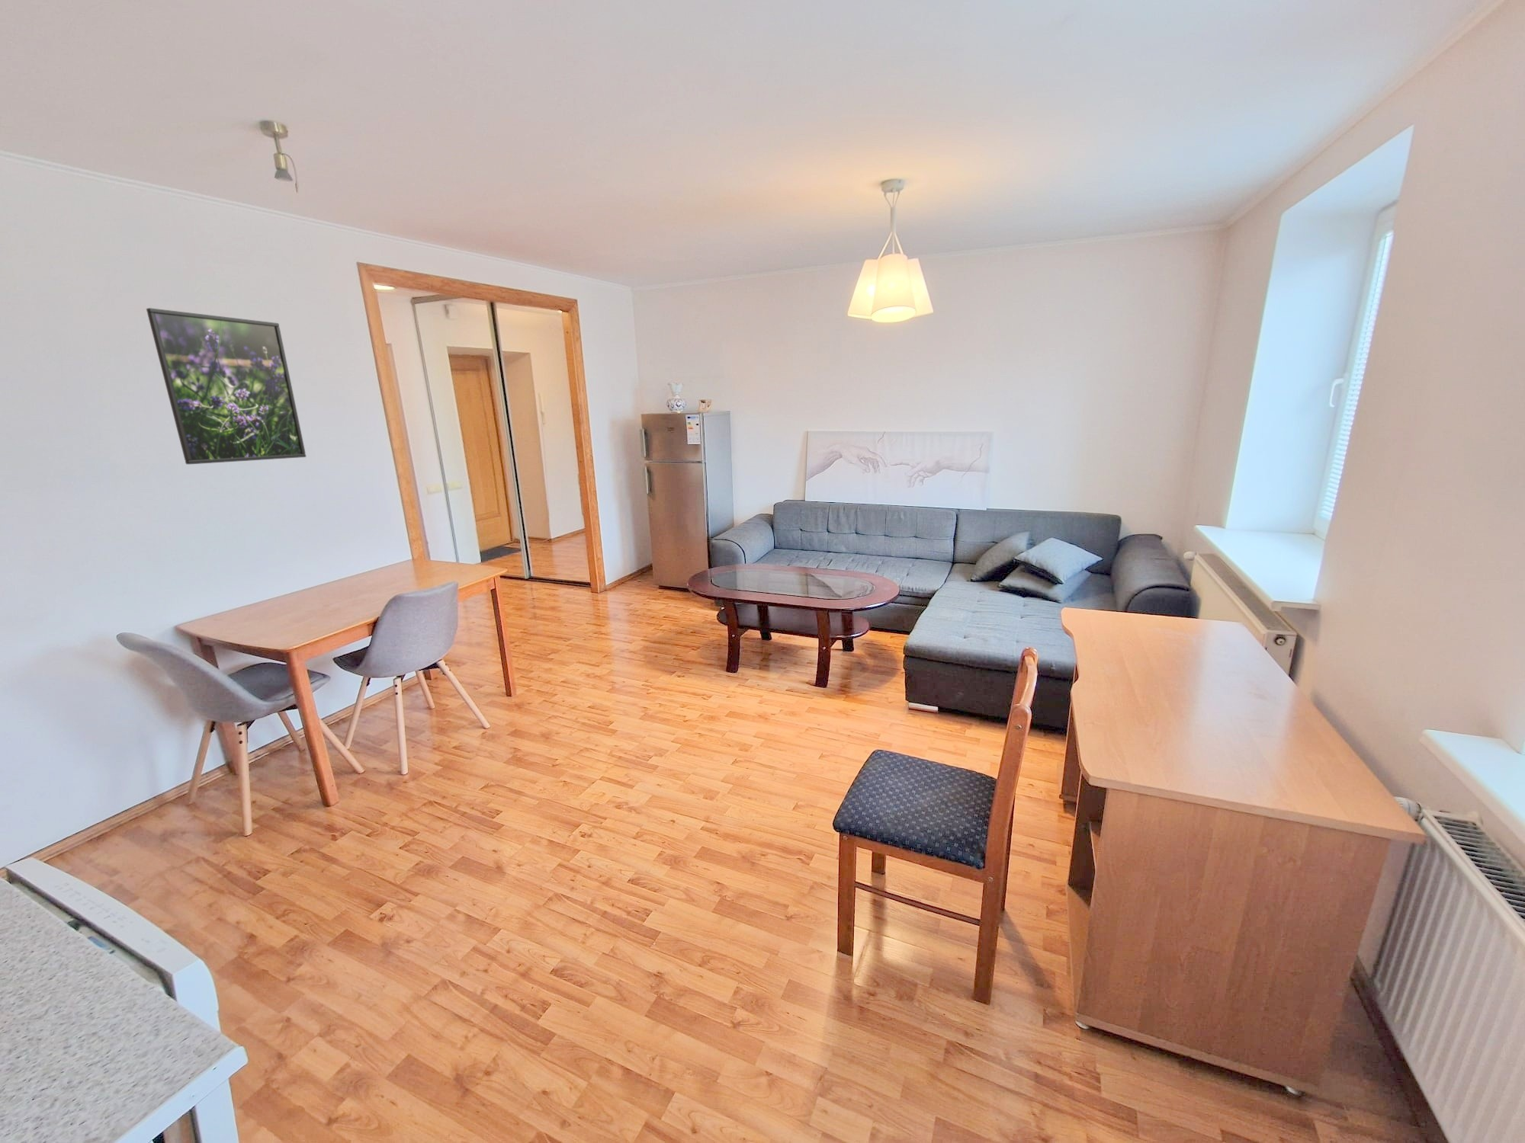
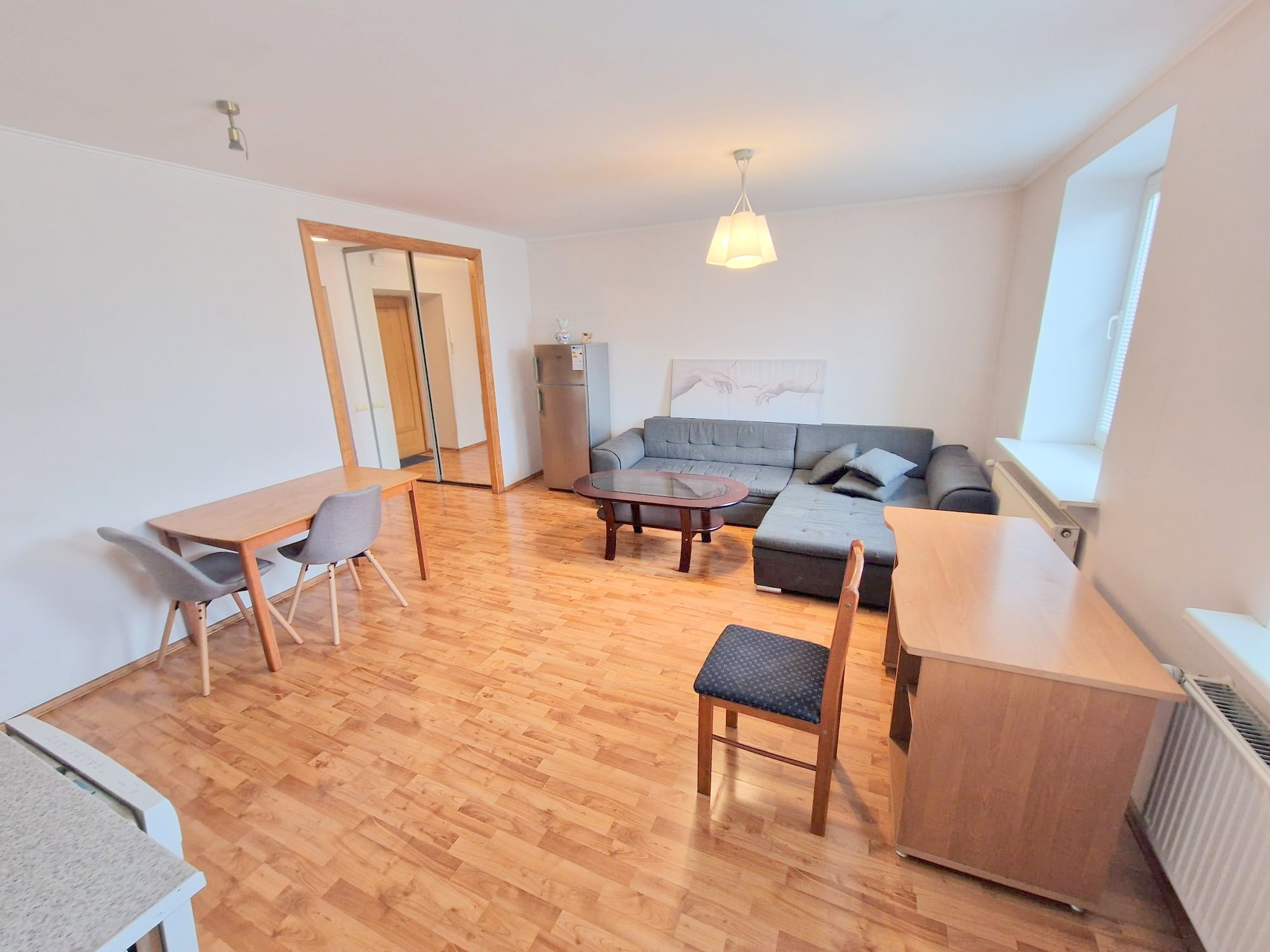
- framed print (234, 390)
